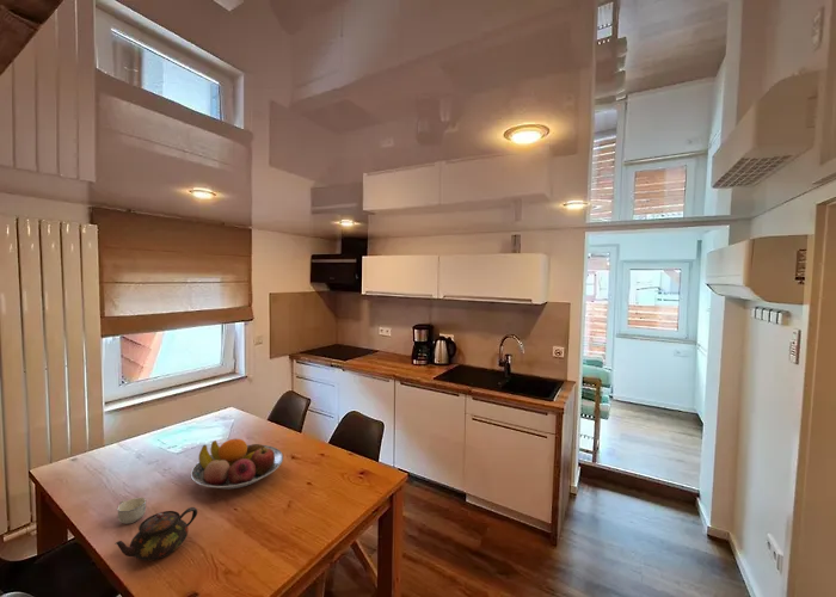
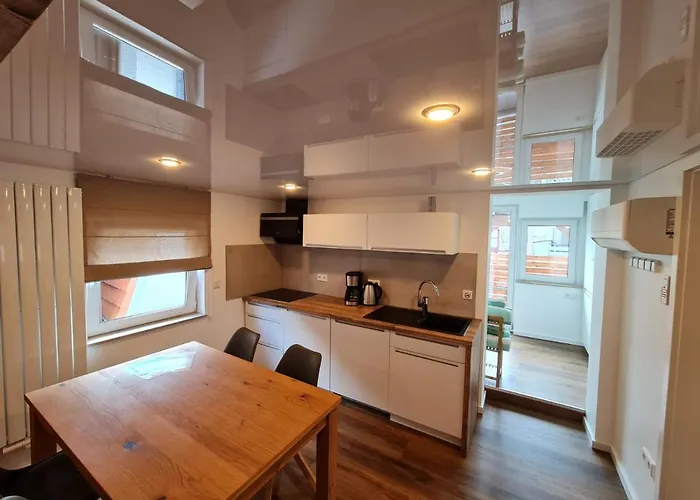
- cup (130, 510)
- fruit bowl (239, 460)
- teapot (159, 531)
